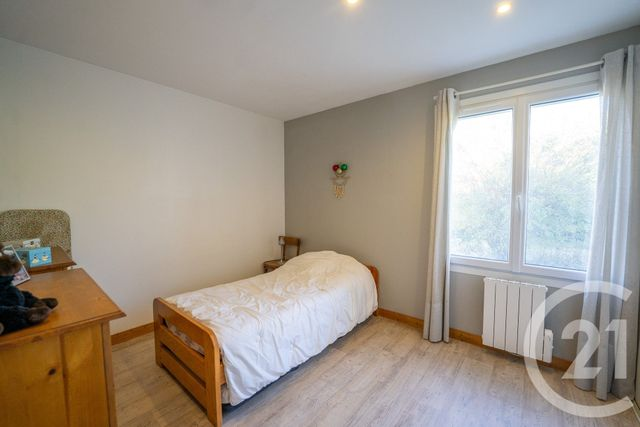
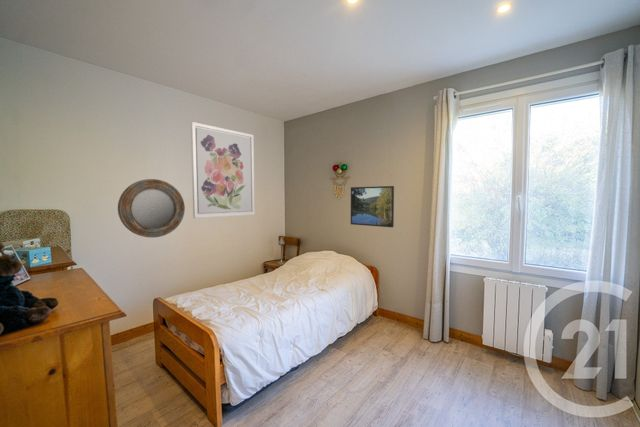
+ wall art (225, 173)
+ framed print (371, 206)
+ home mirror (153, 208)
